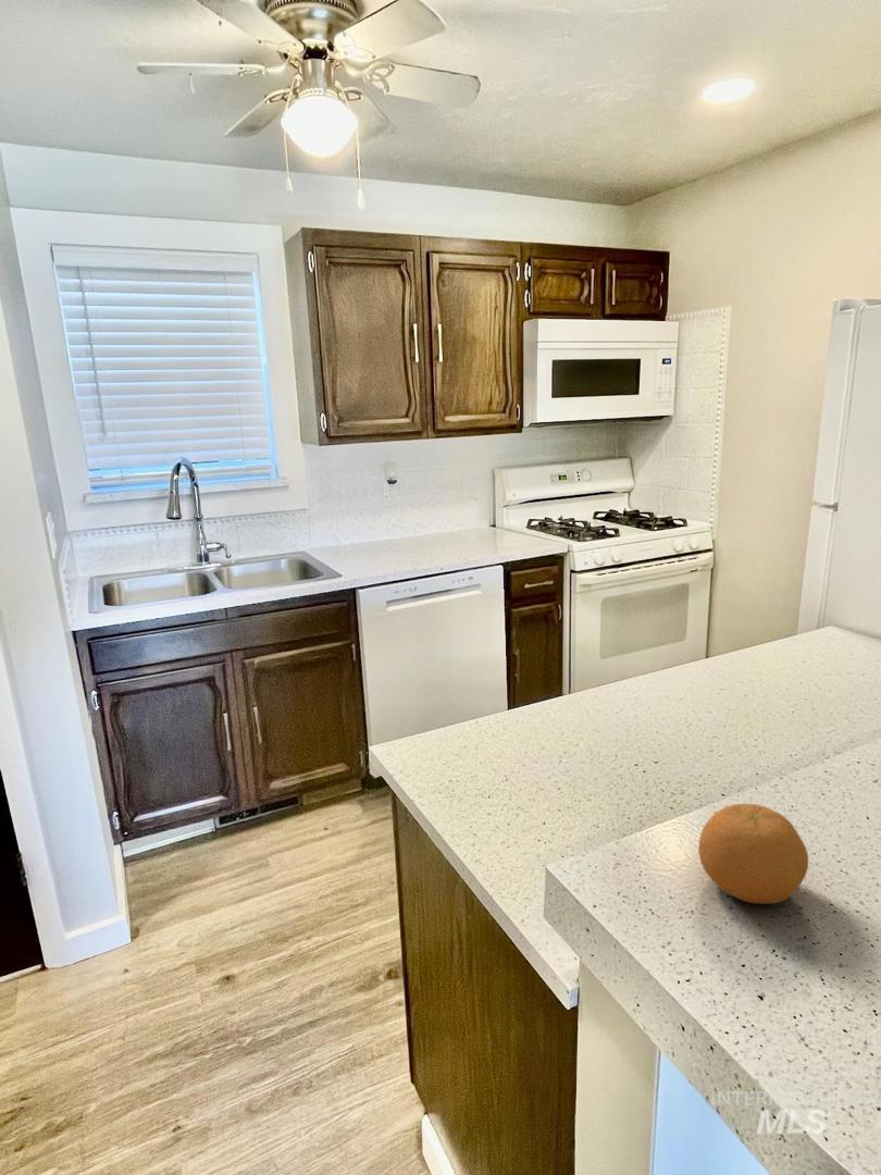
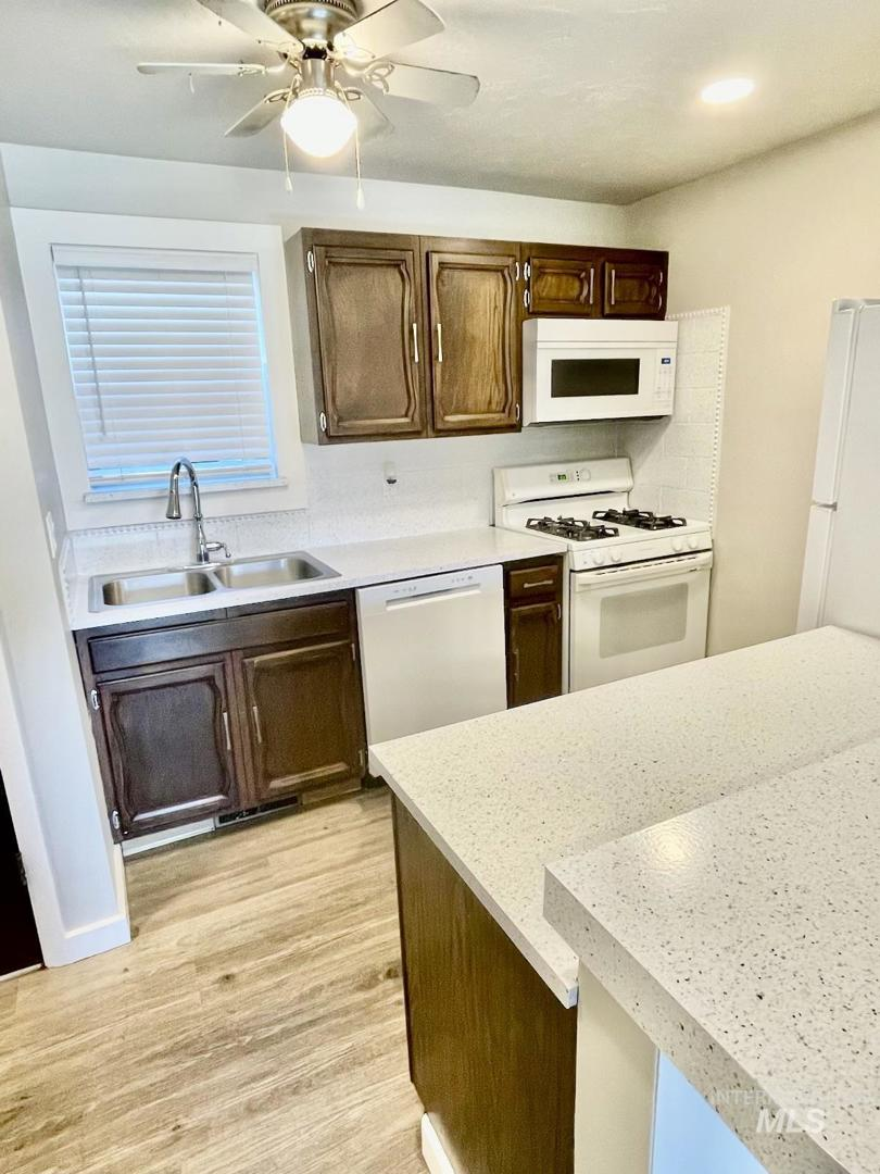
- fruit (750, 851)
